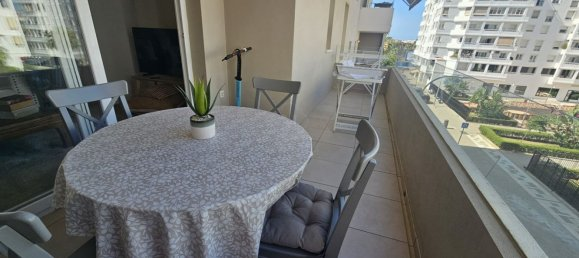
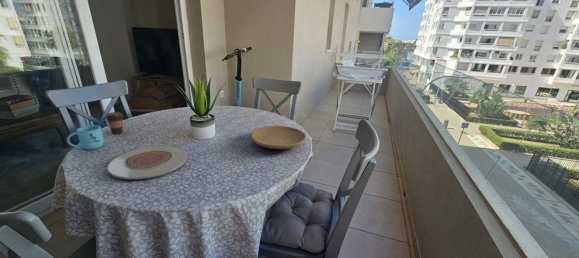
+ mug (86, 138)
+ plate (150, 160)
+ plate (278, 138)
+ coffee cup (115, 123)
